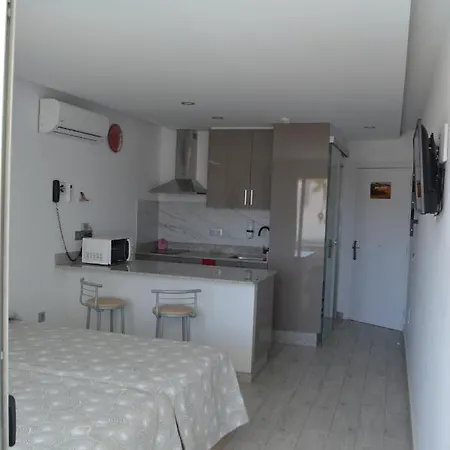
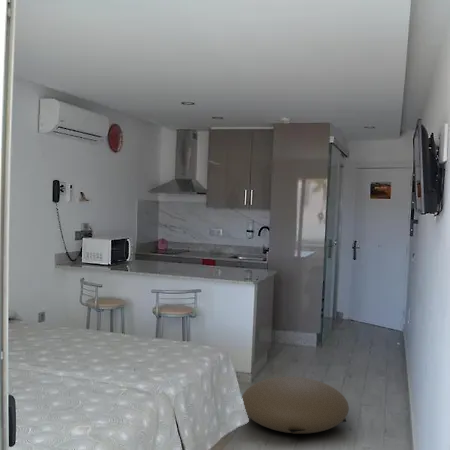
+ pouf (294, 403)
